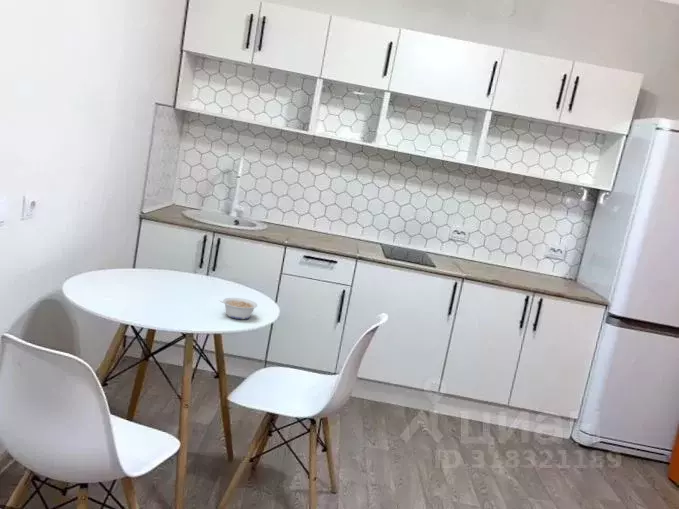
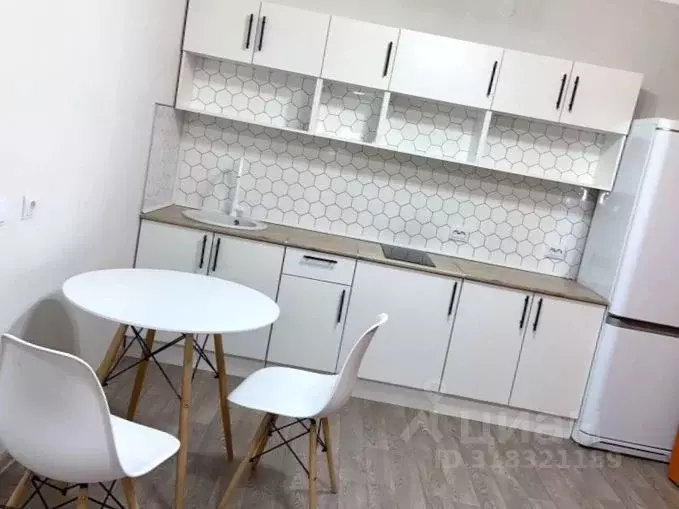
- legume (238, 308)
